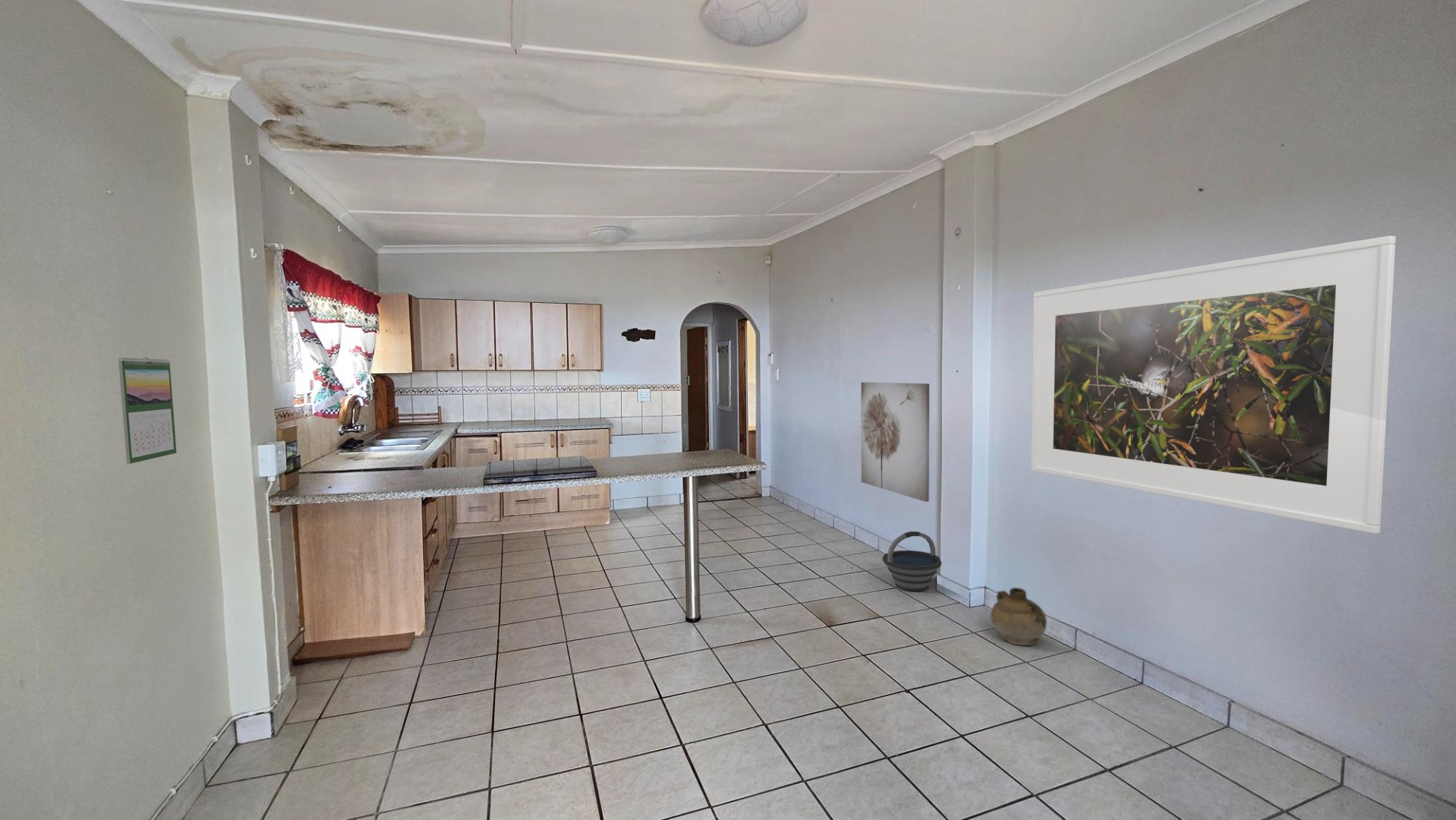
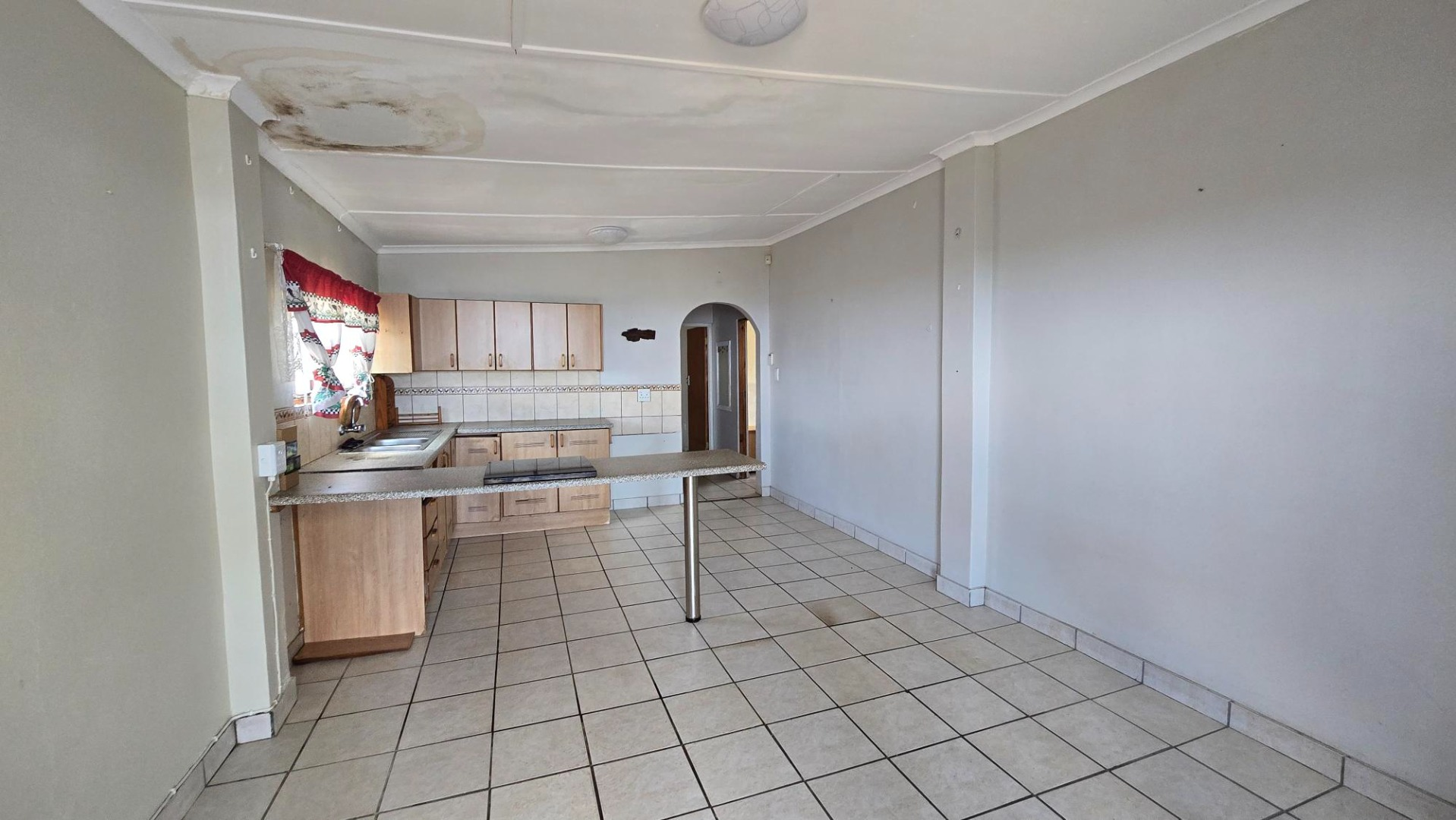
- bucket (912, 559)
- ceramic jug (1018, 613)
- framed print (1165, 383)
- calendar (149, 408)
- wall art (892, 437)
